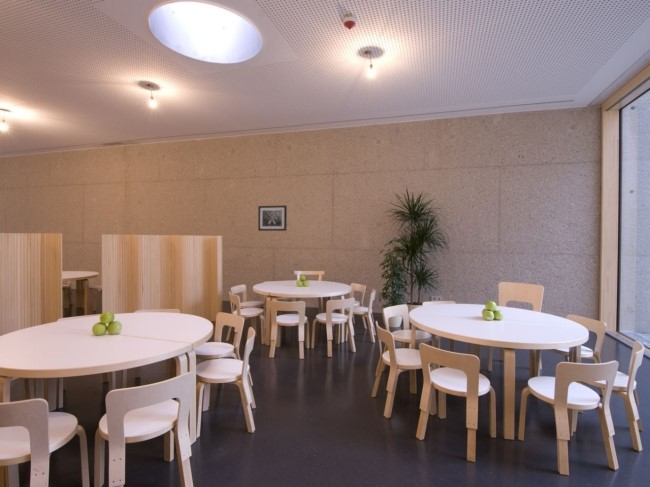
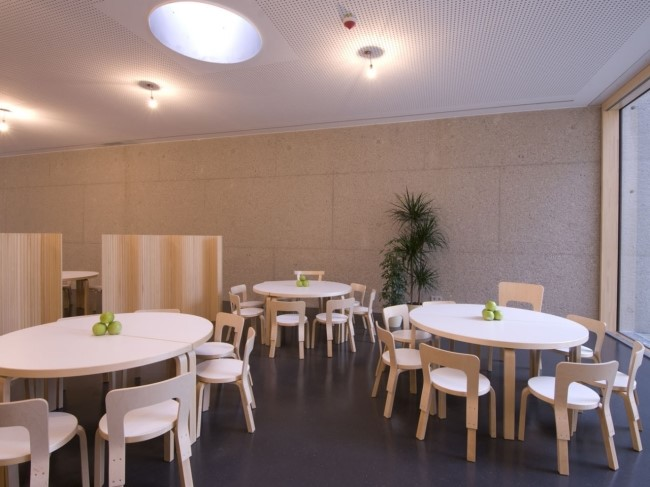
- wall art (272, 218)
